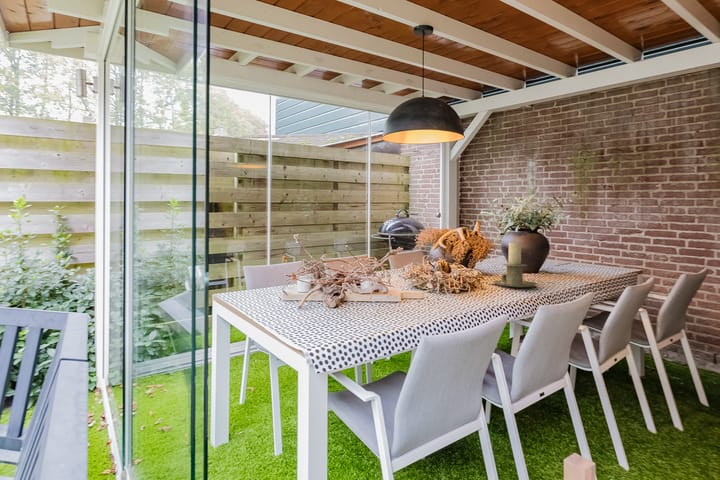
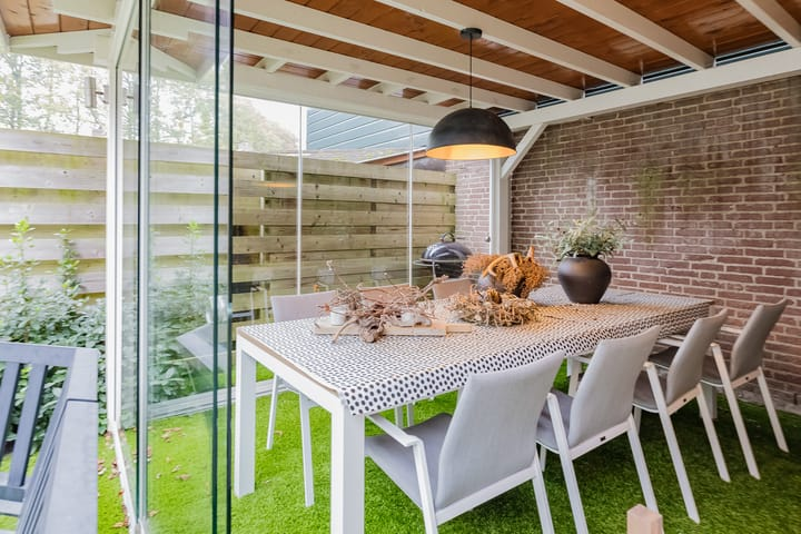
- candle holder (514, 263)
